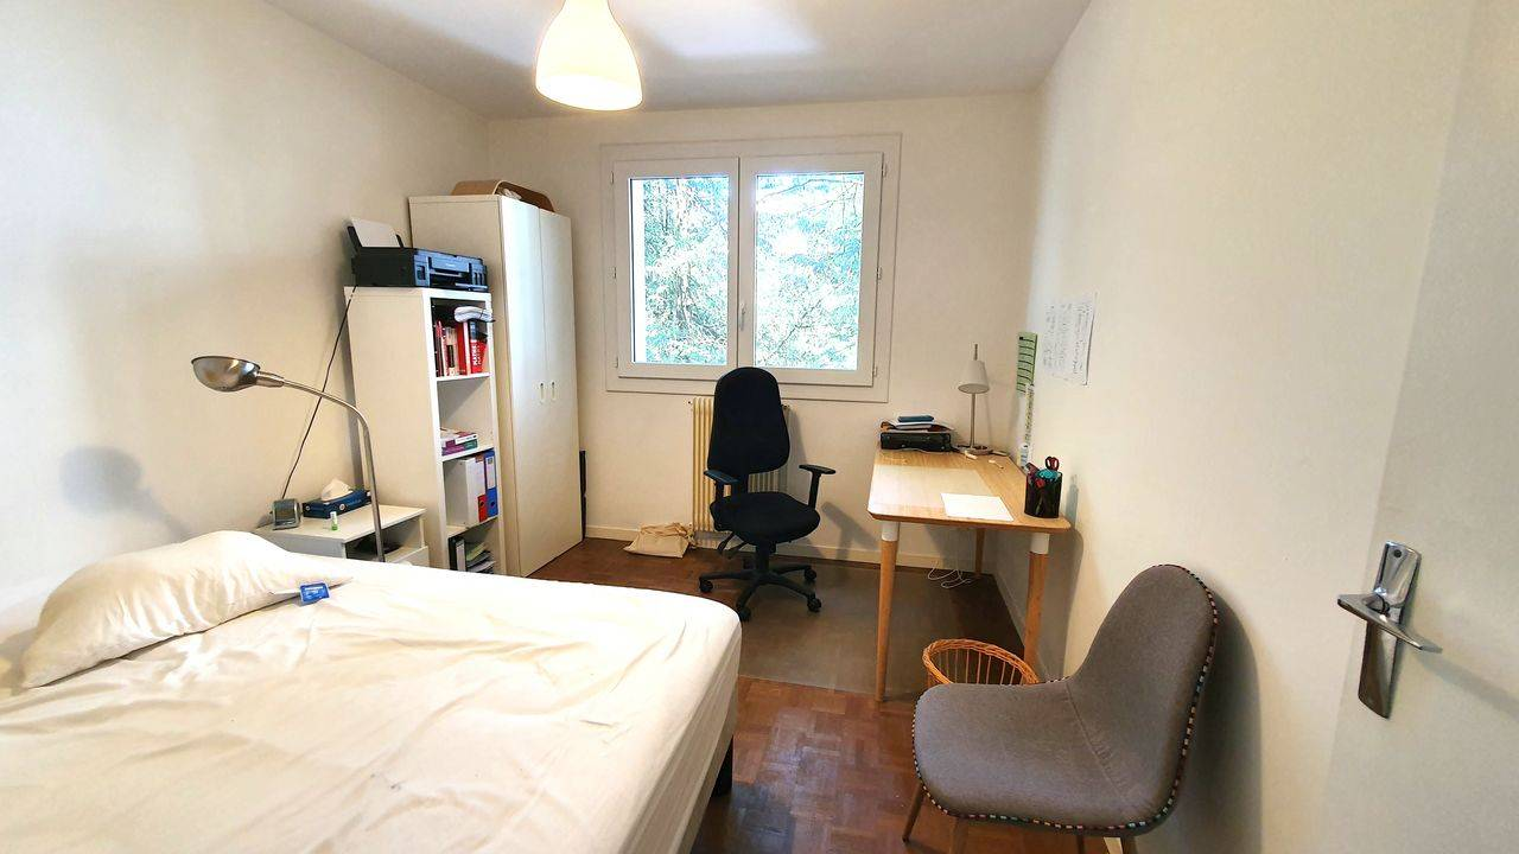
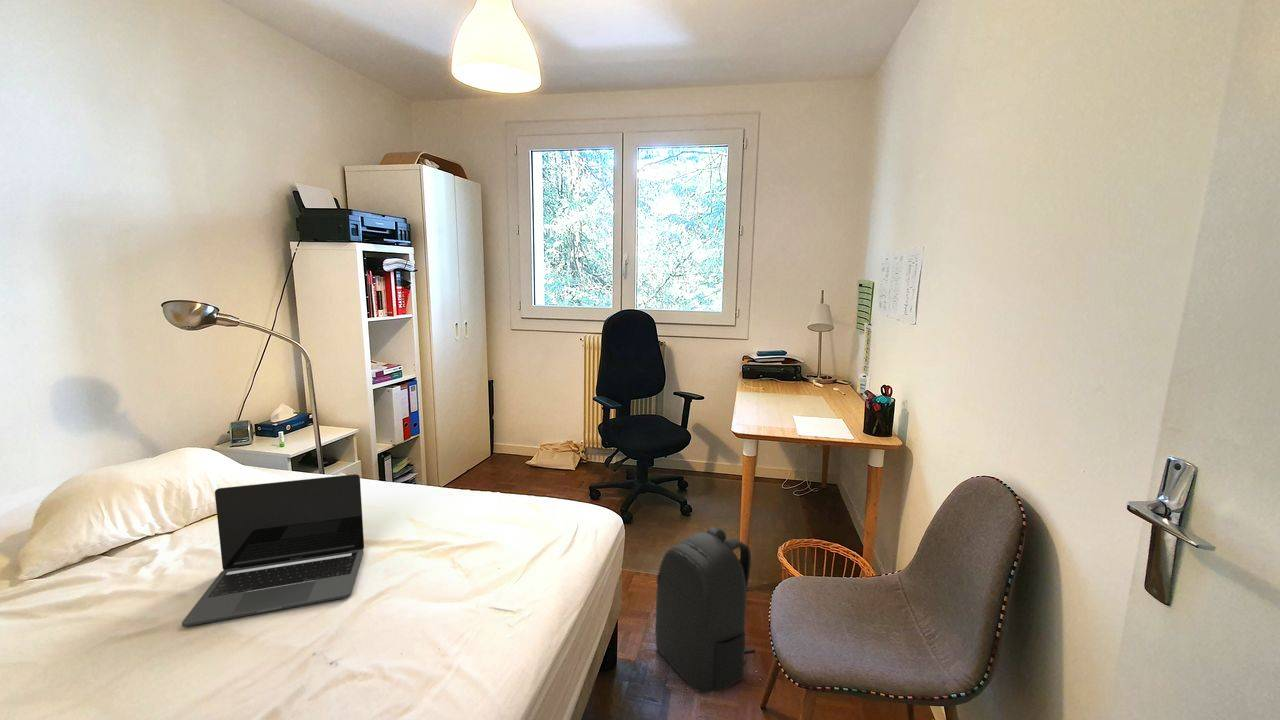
+ laptop (281, 541)
+ backpack (710, 594)
